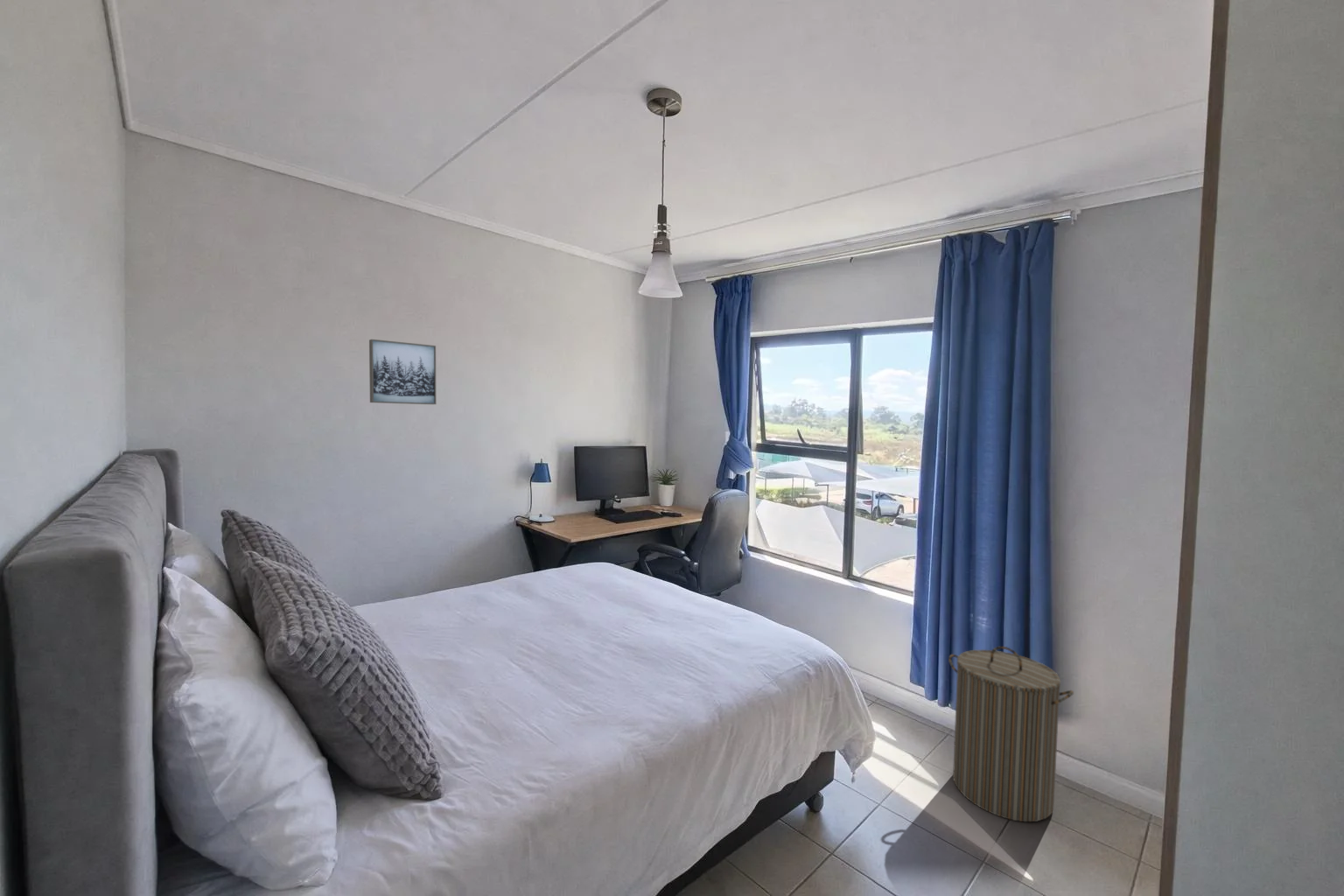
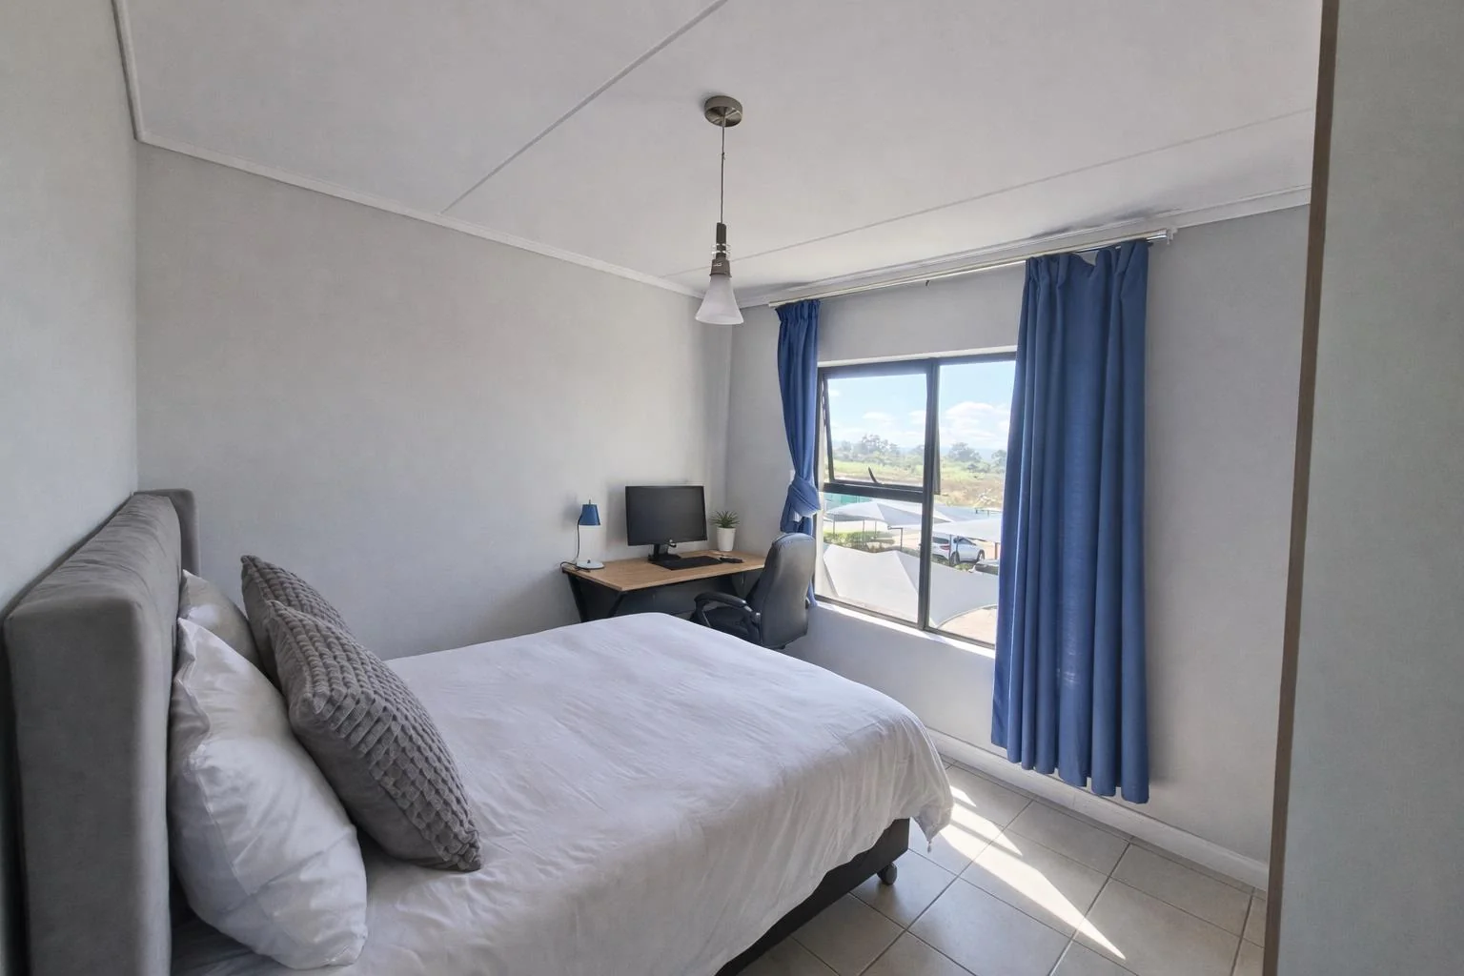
- laundry hamper (1004, 720)
- wall art (403, 373)
